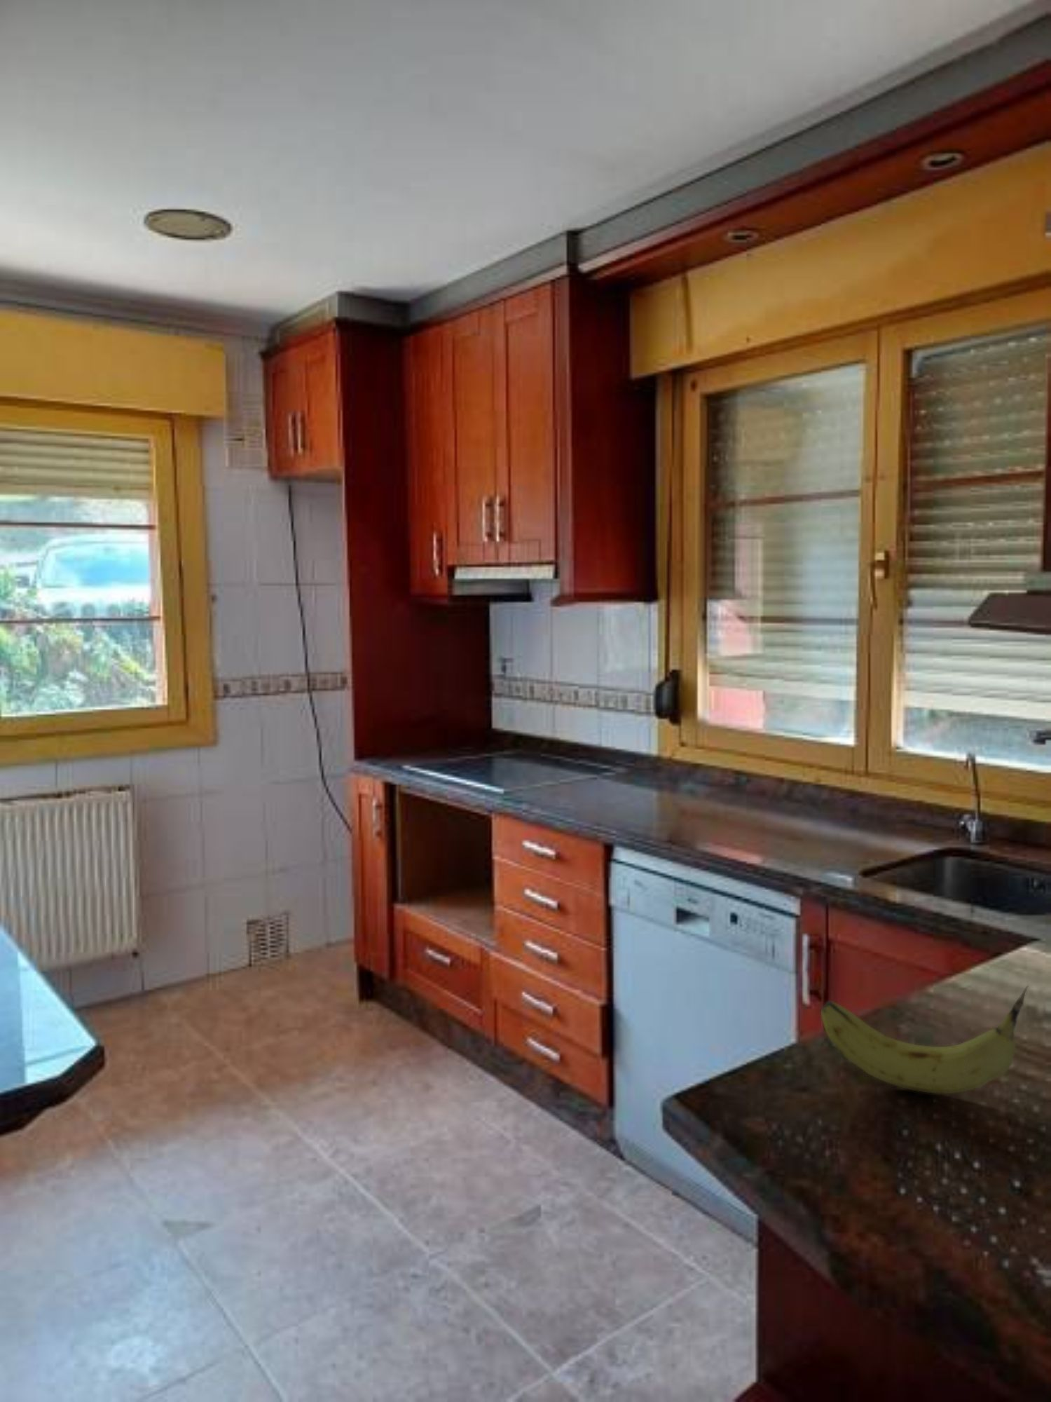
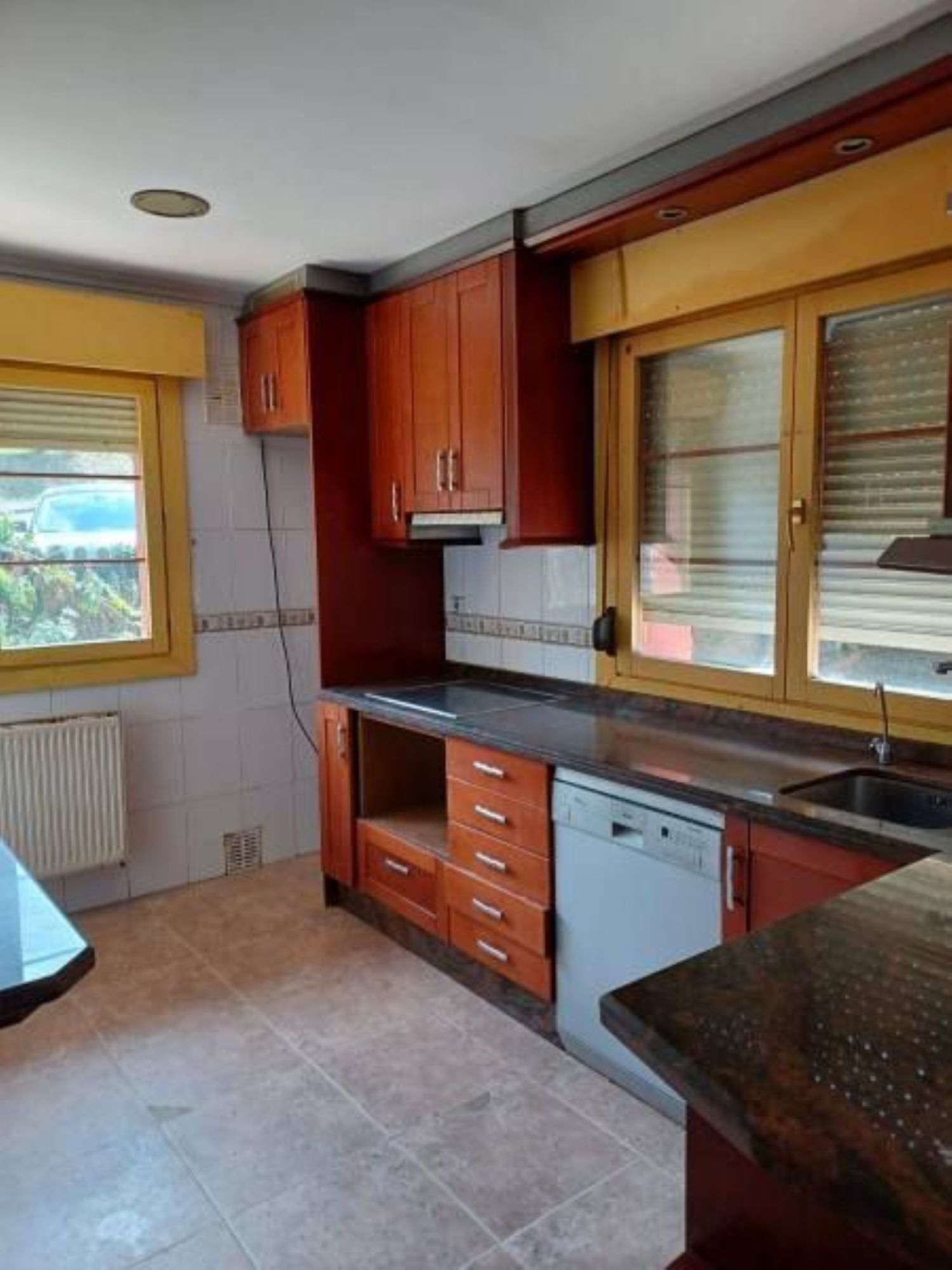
- fruit (916, 1044)
